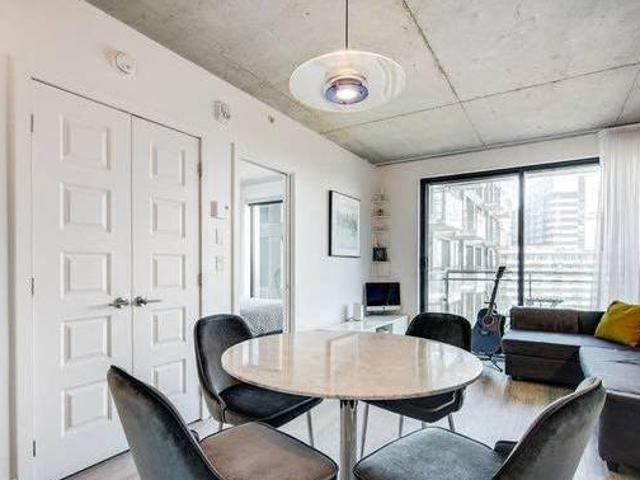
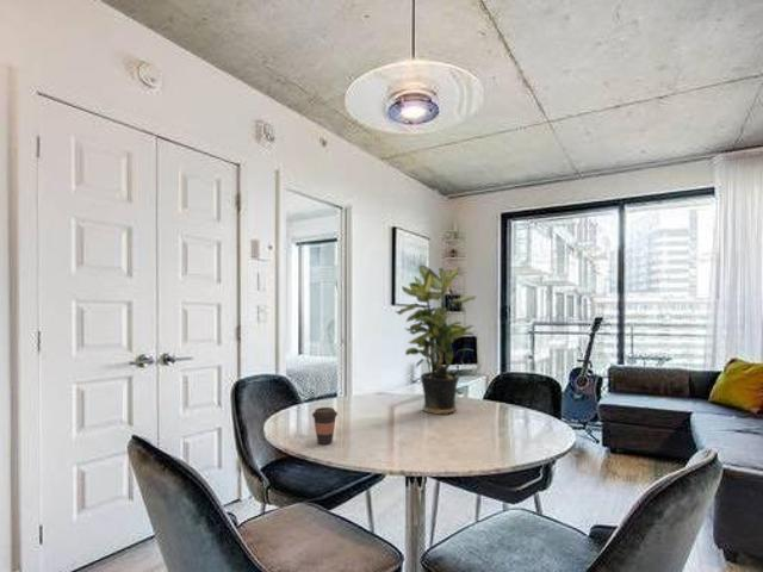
+ potted plant (434, 337)
+ coffee cup (324, 425)
